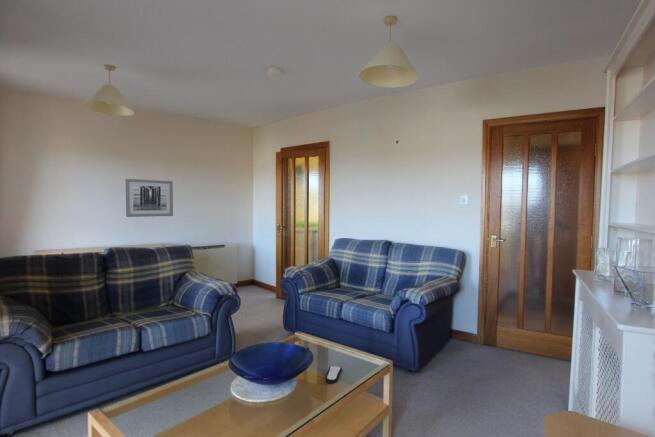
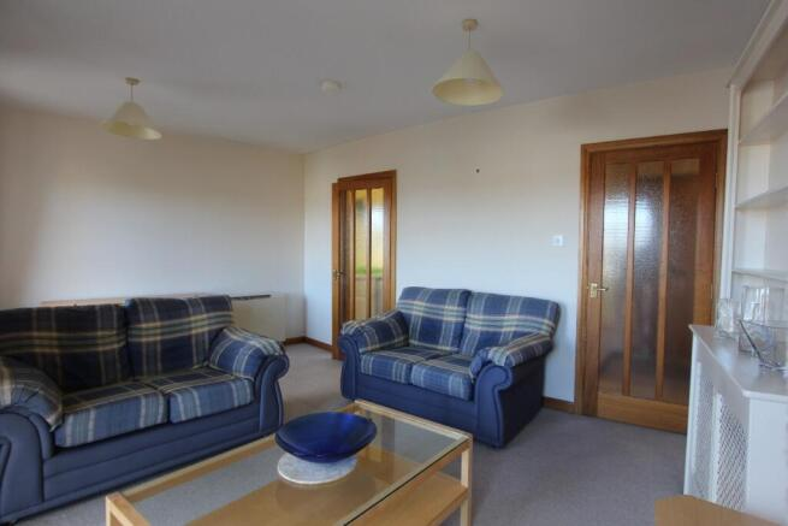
- wall art (150, 198)
- remote control (333, 374)
